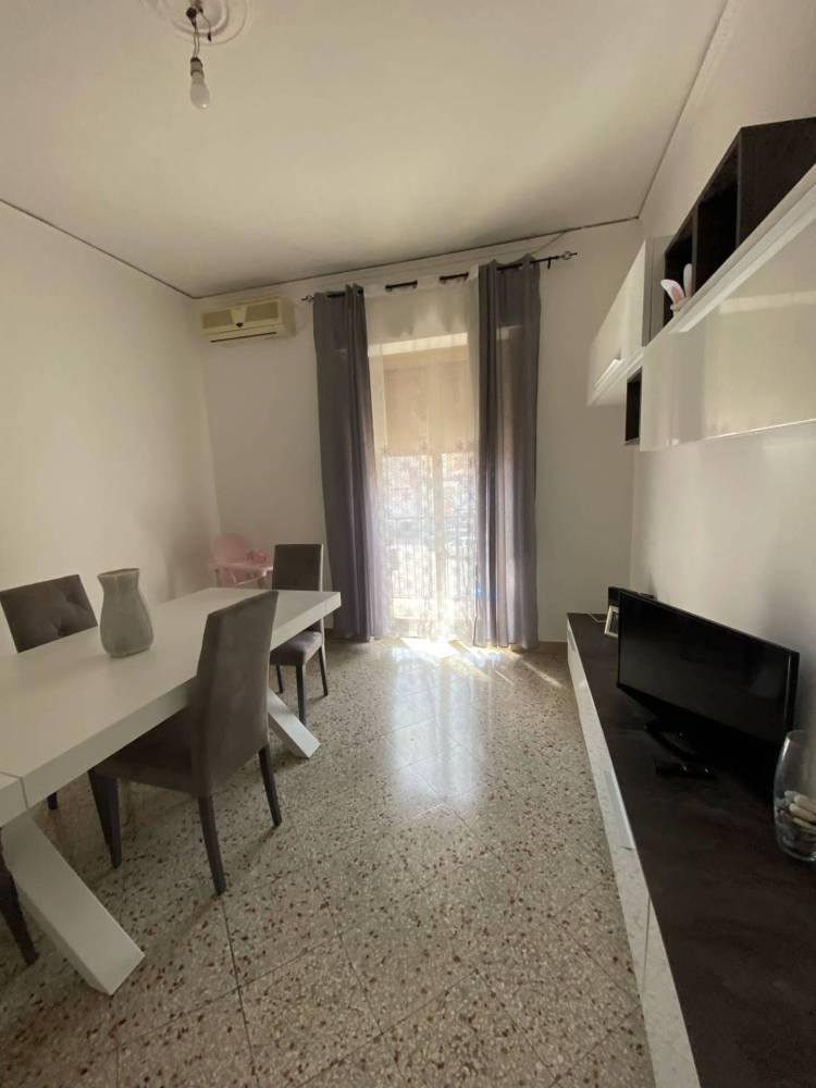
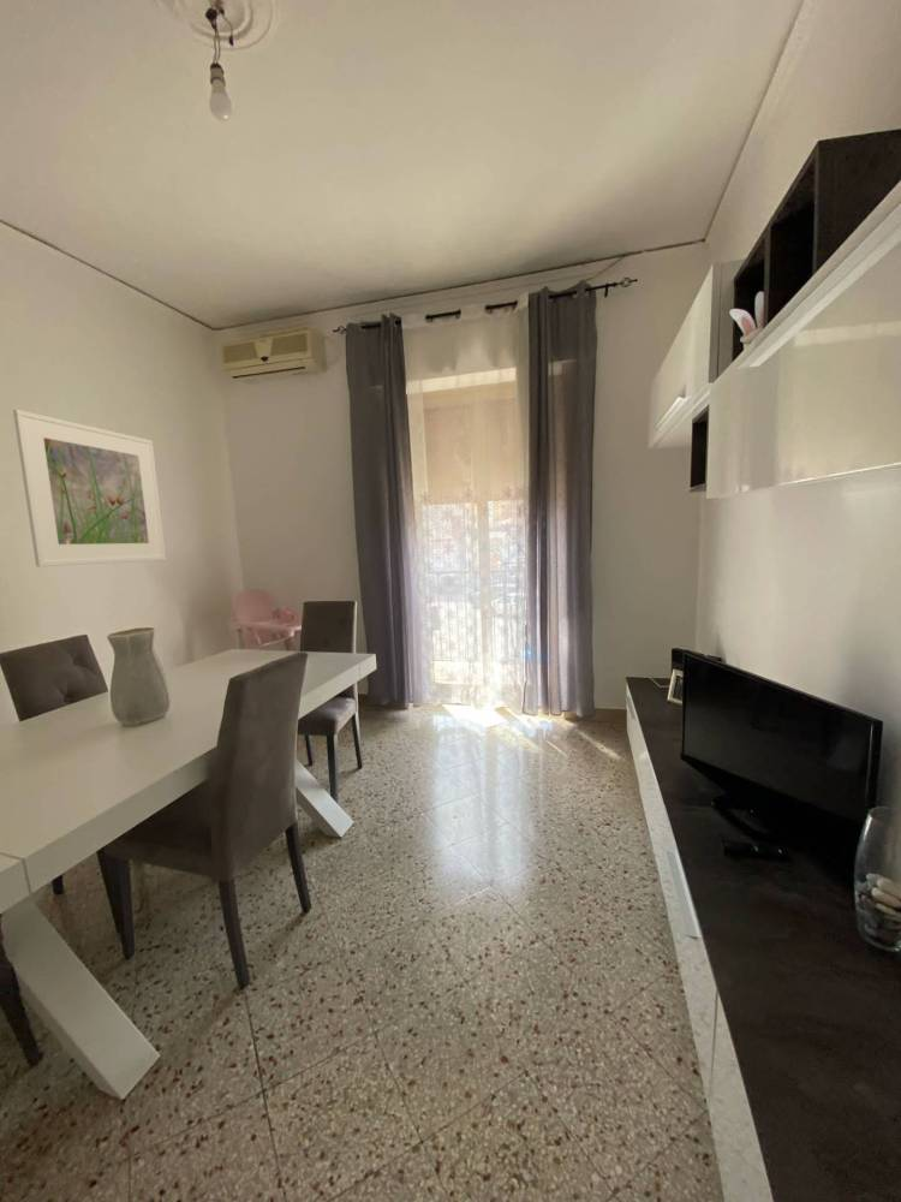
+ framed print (101, 495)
